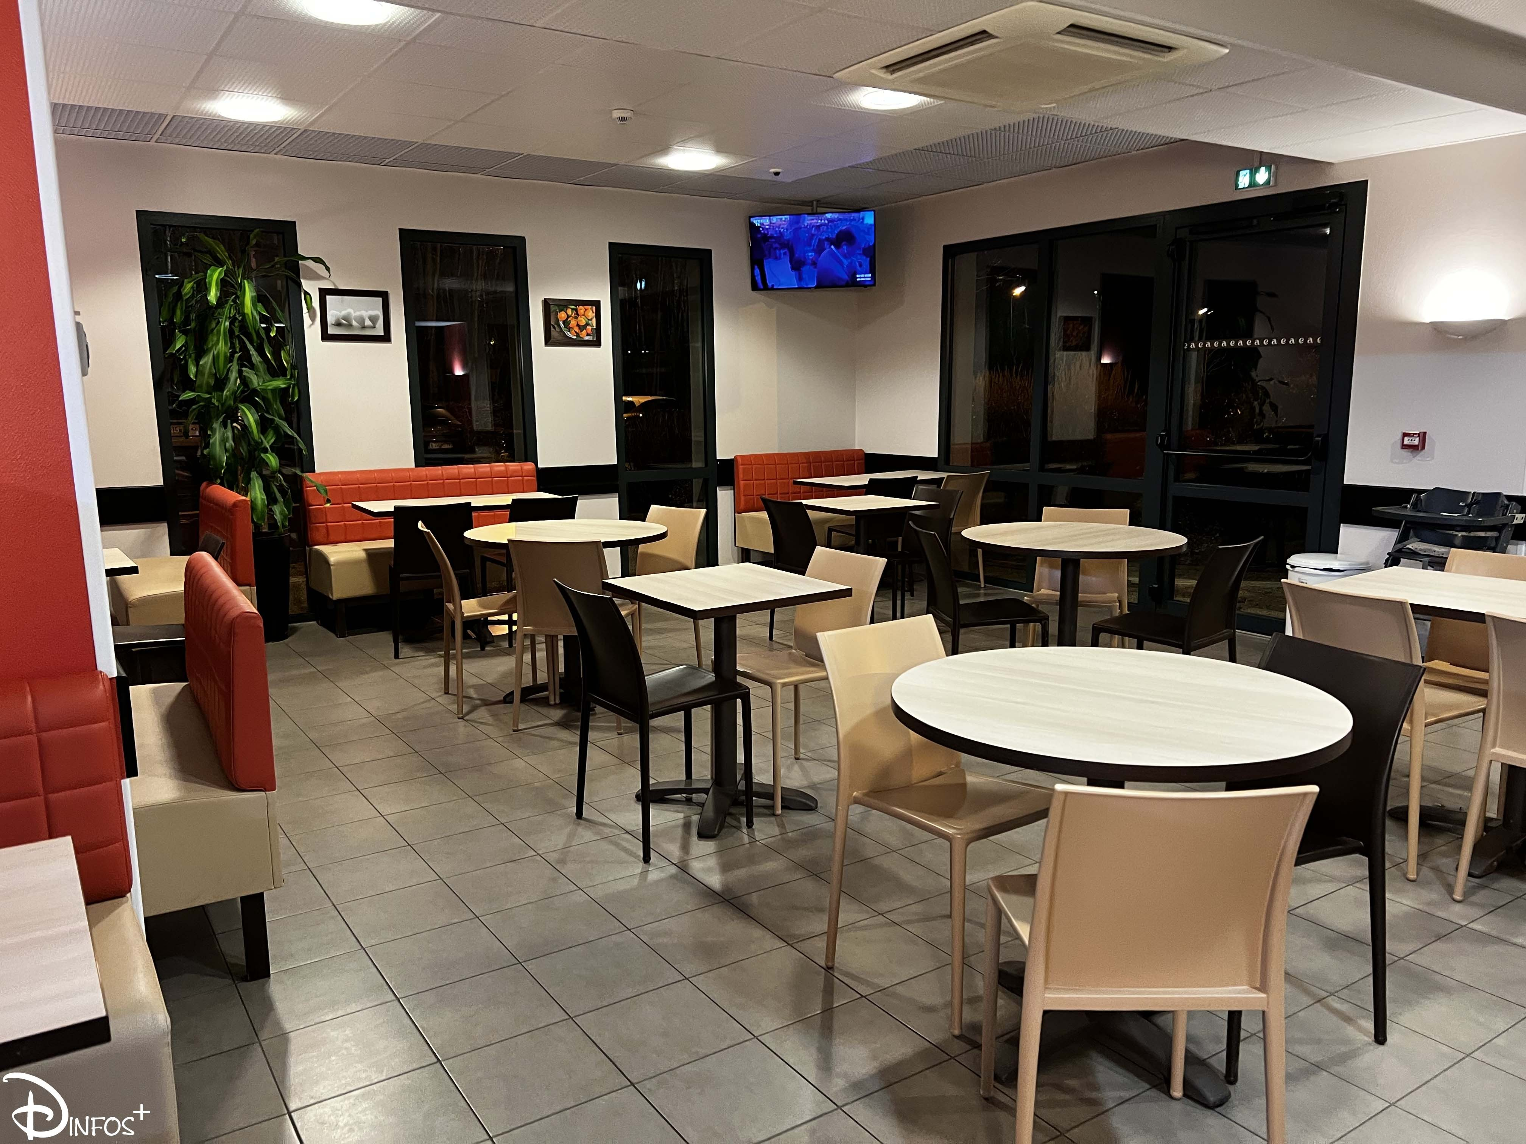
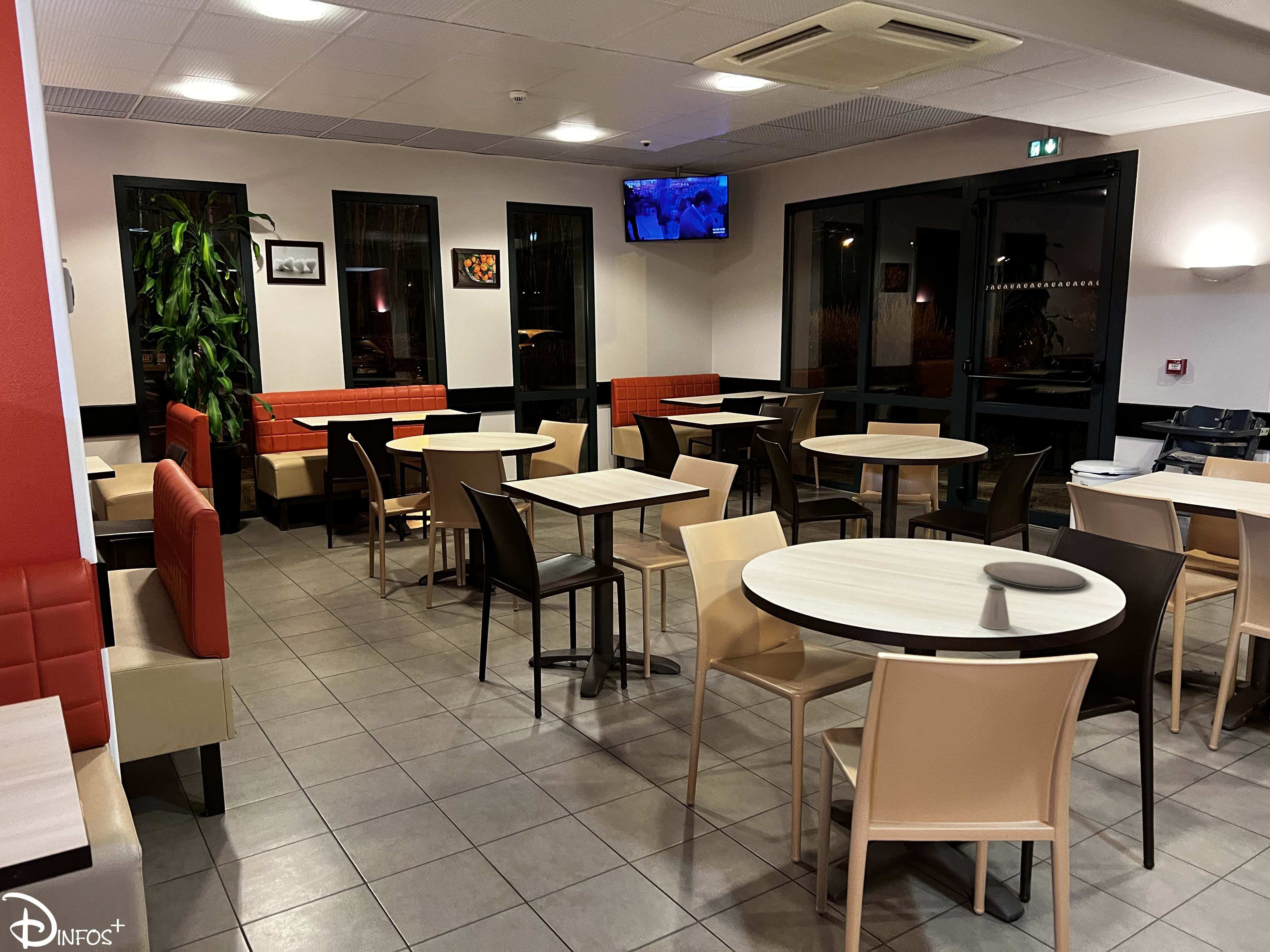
+ saltshaker (995, 605)
+ plate (1033, 575)
